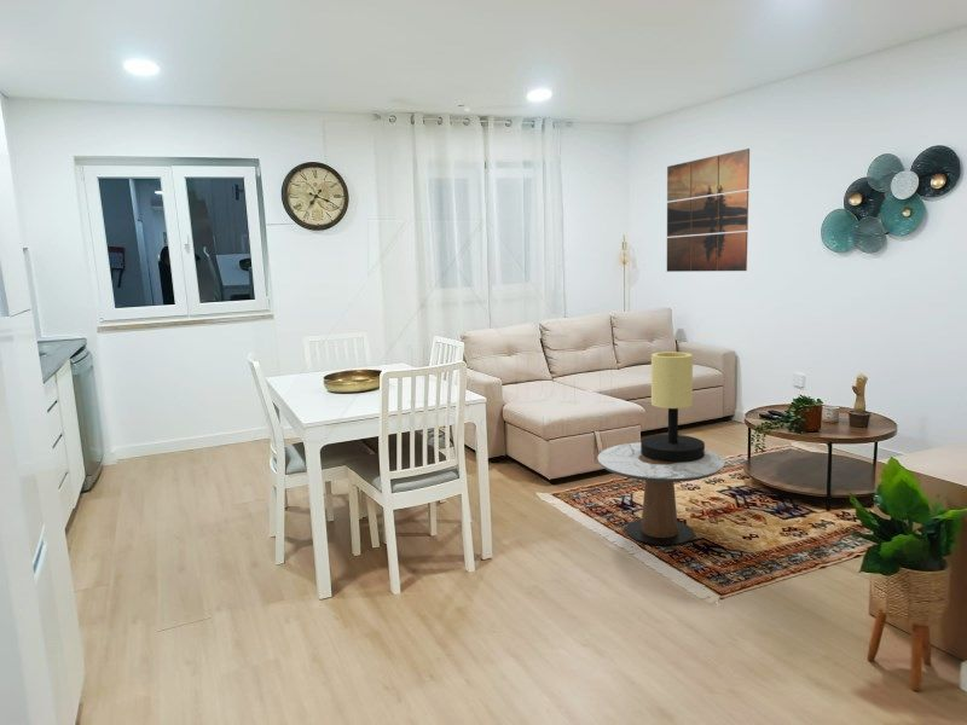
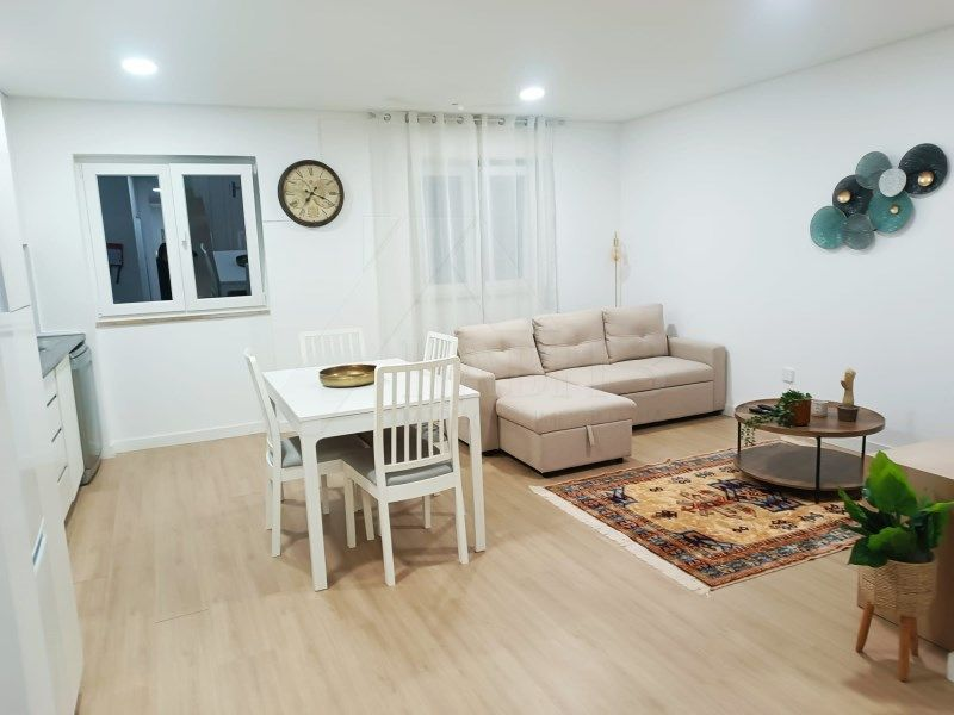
- table lamp (672, 404)
- wall art (703, 215)
- side table (659, 494)
